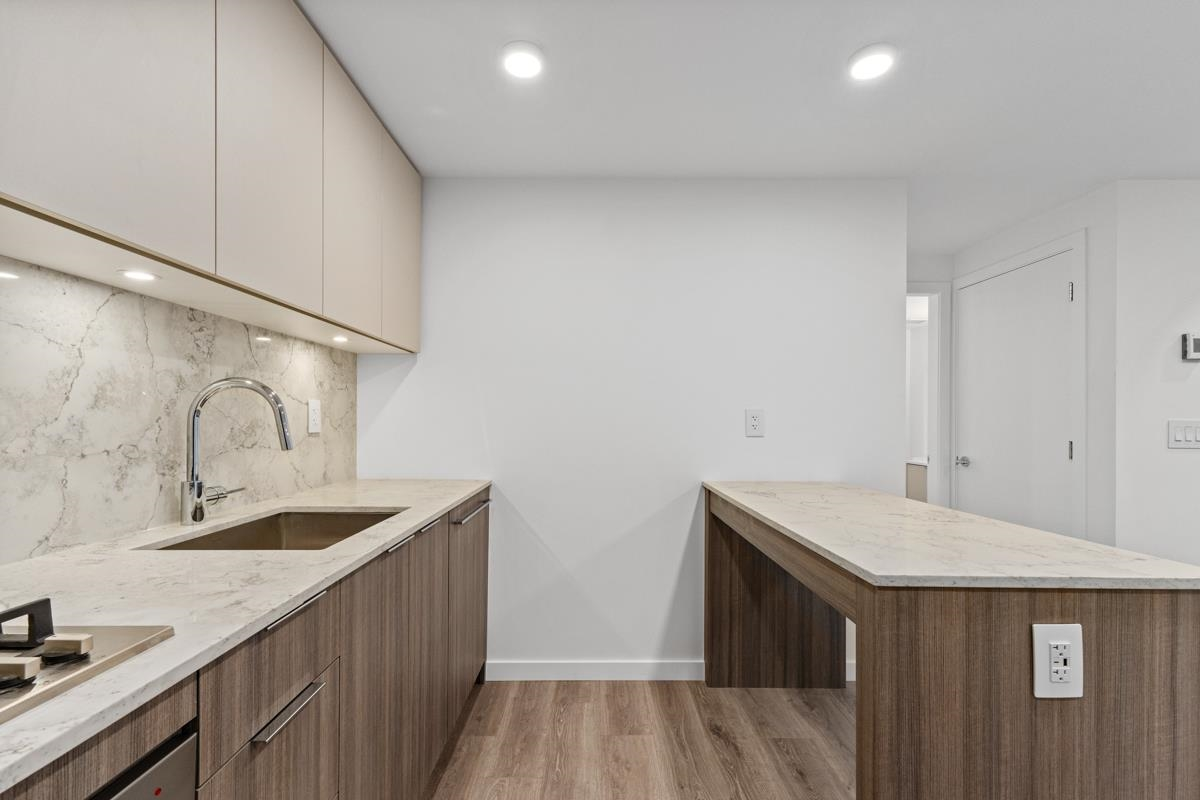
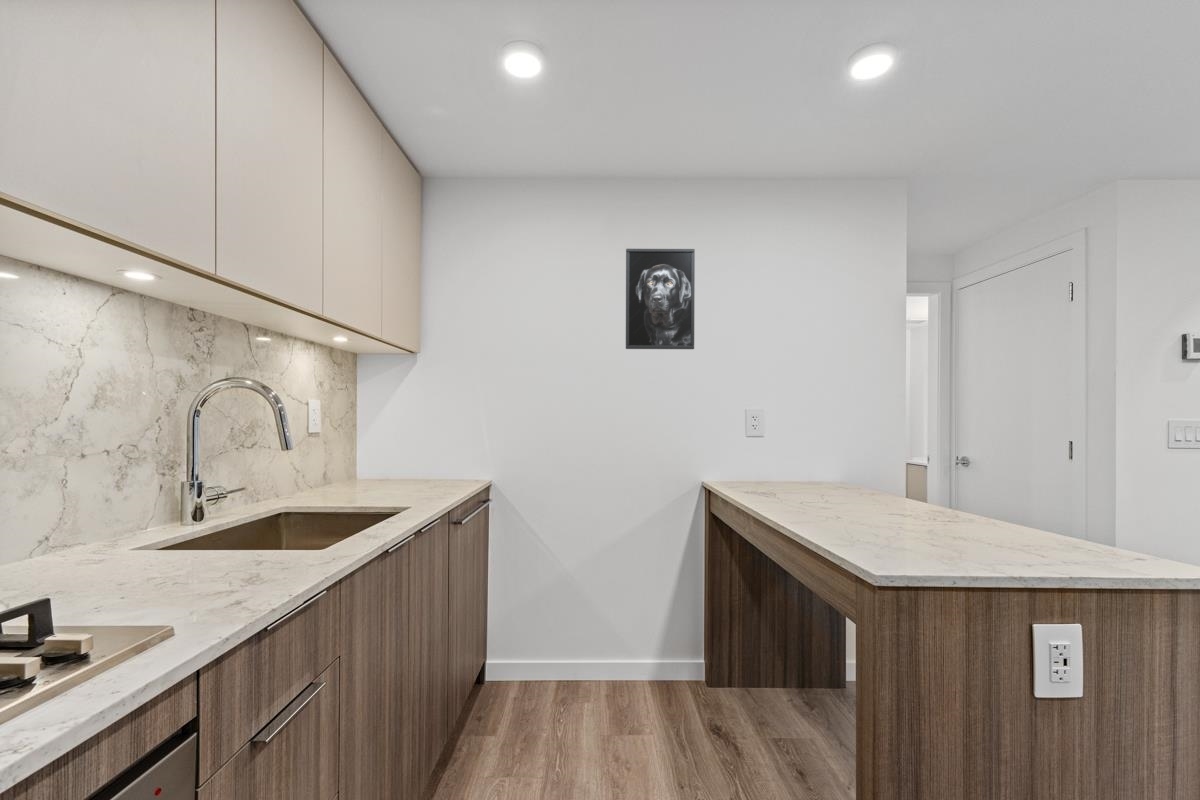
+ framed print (660, 299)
